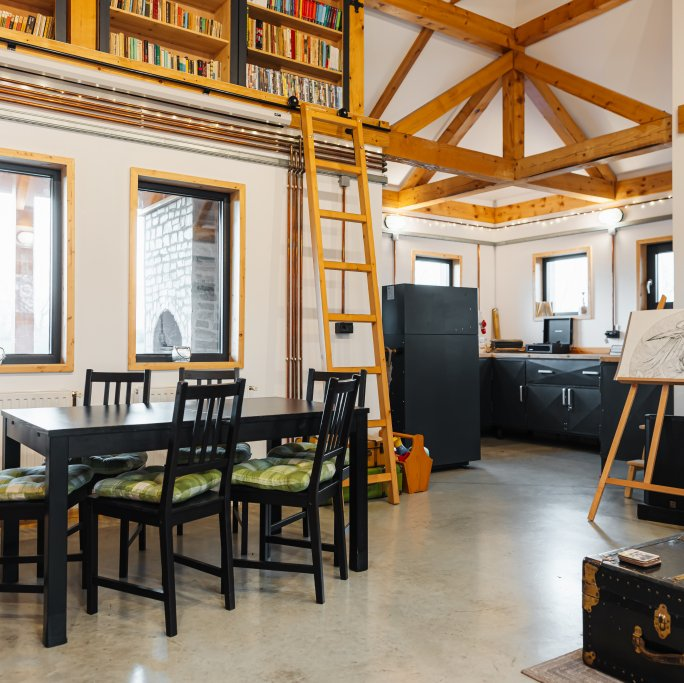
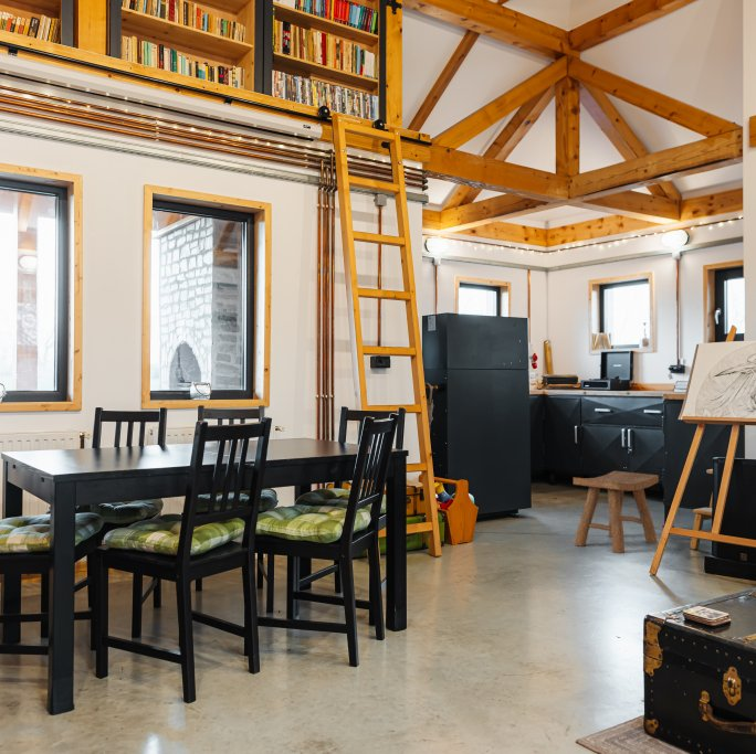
+ stool (616, 509)
